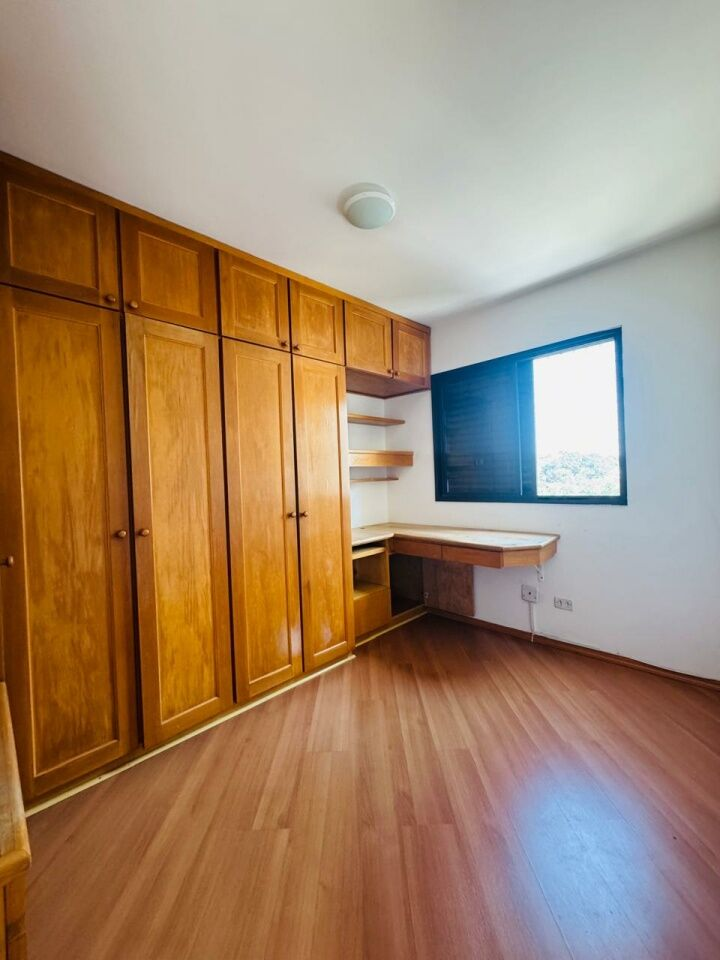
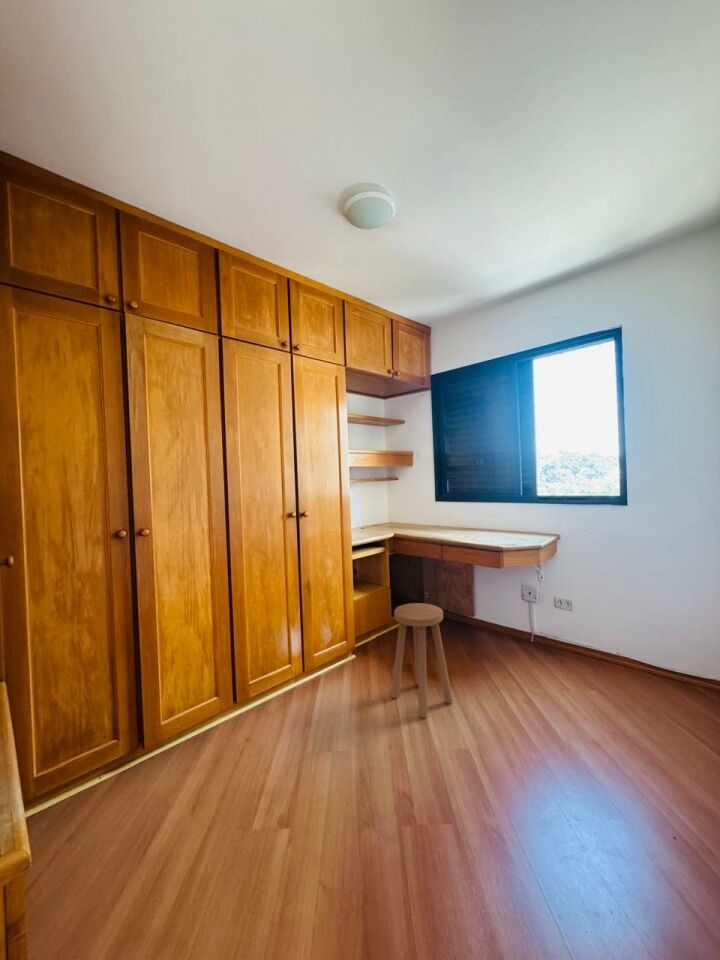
+ stool (419, 655)
